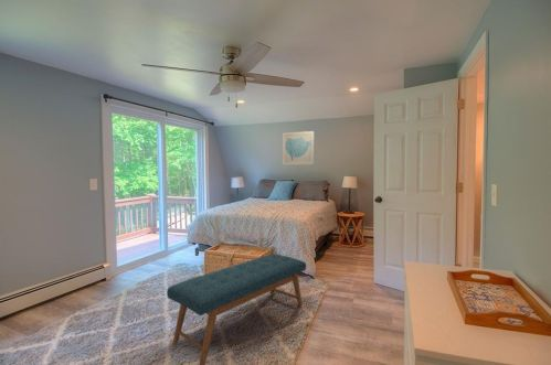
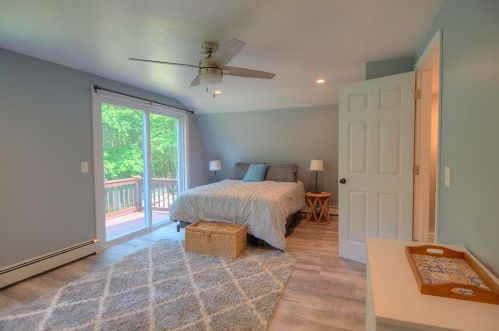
- wall art (297, 148)
- bench (245, 296)
